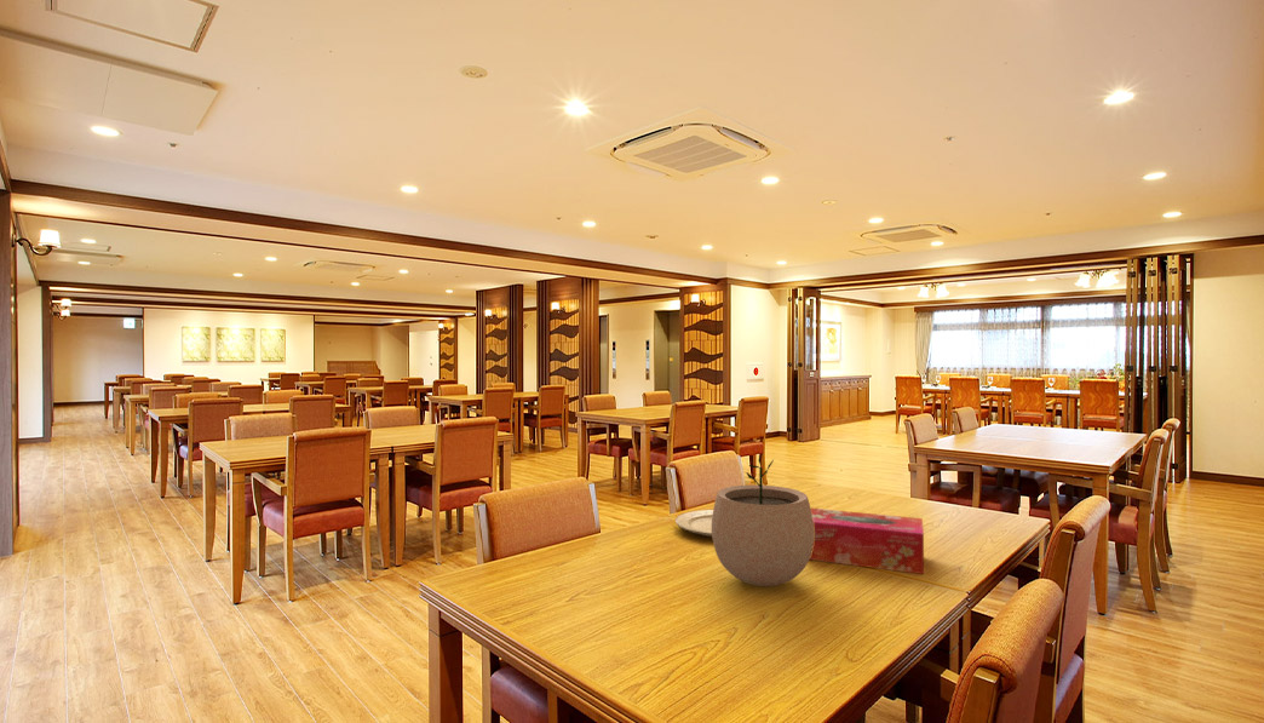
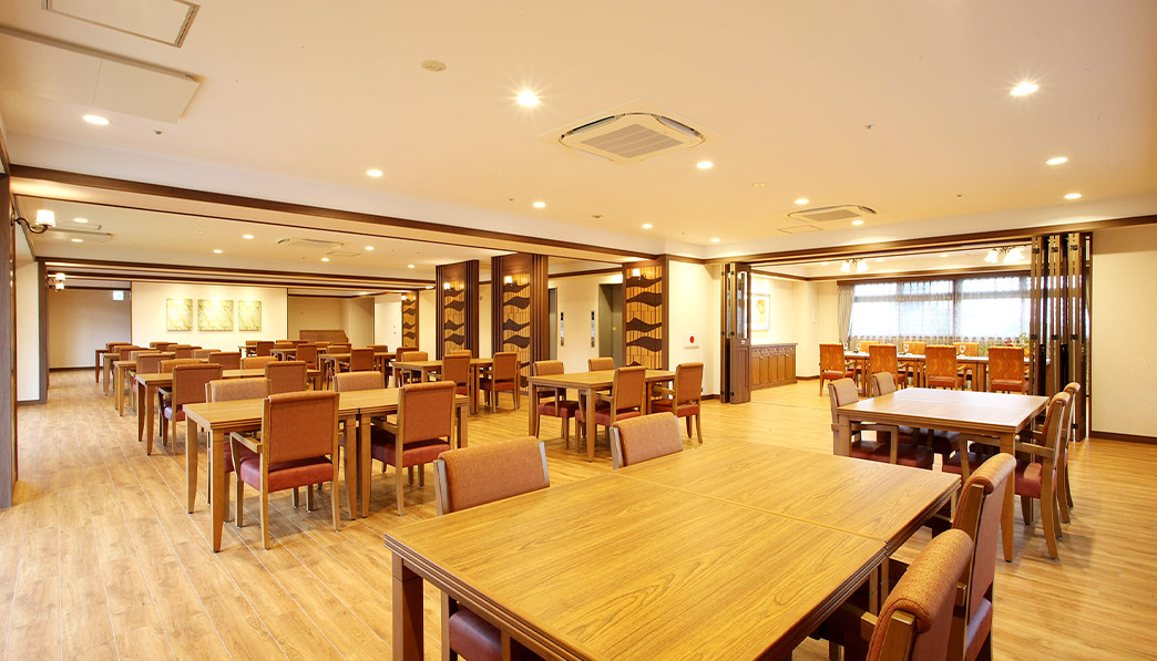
- plant pot (762, 518)
- tissue box (862, 538)
- chinaware (711, 524)
